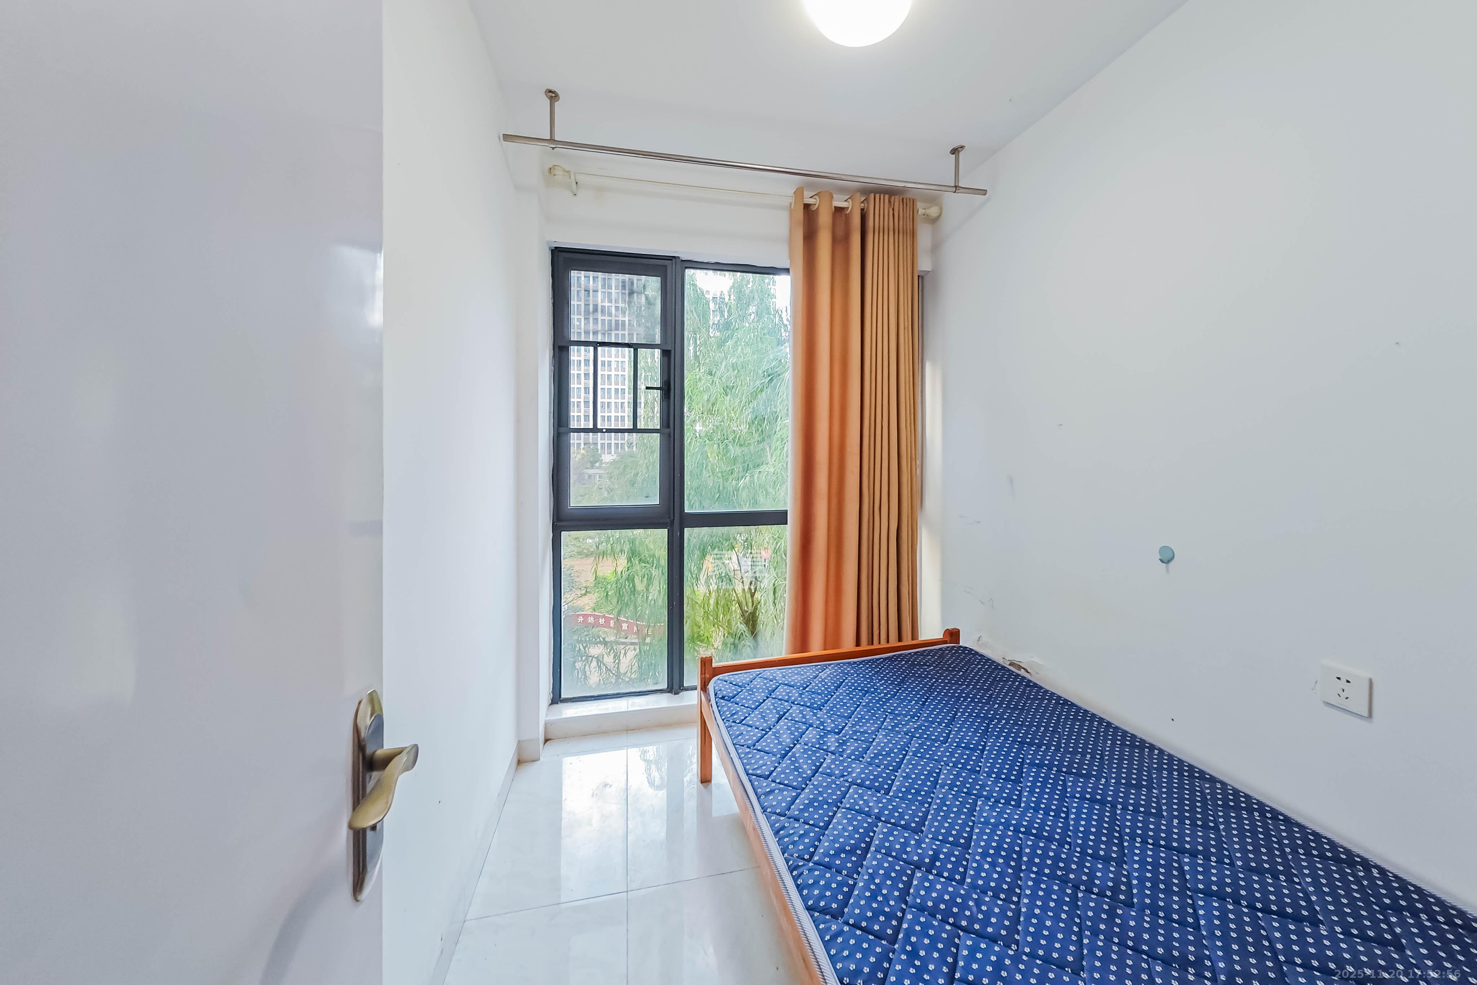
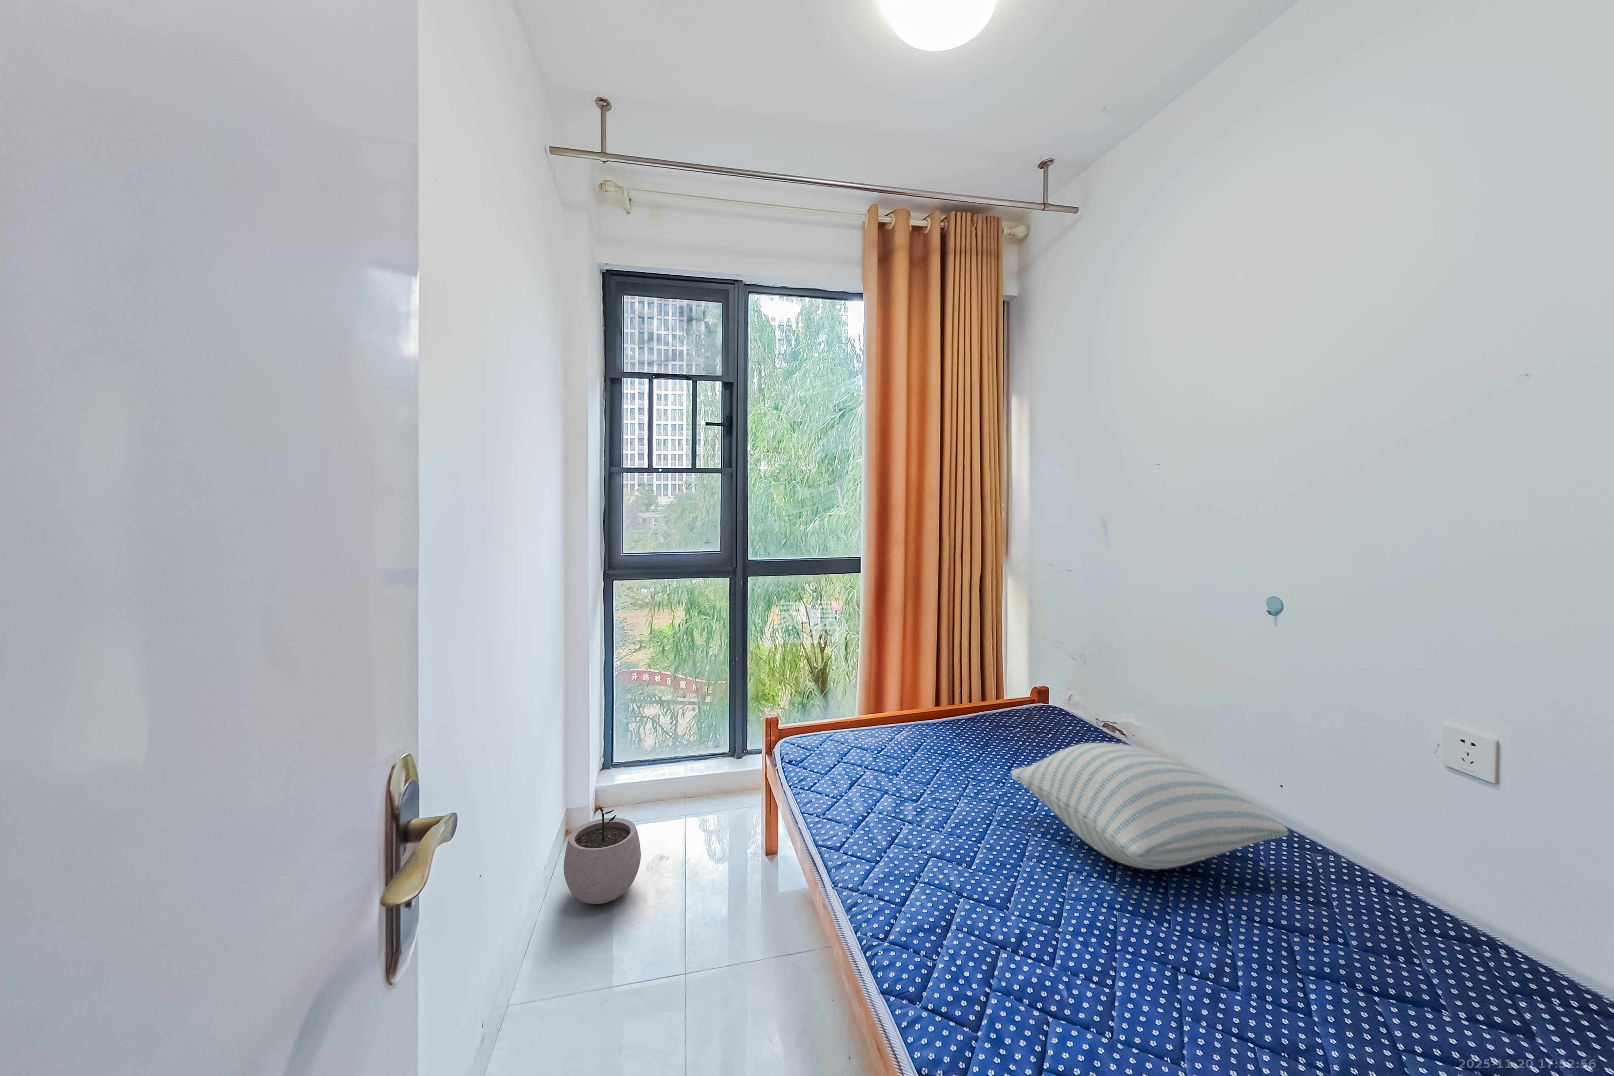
+ plant pot (603, 850)
+ pillow (1135, 800)
